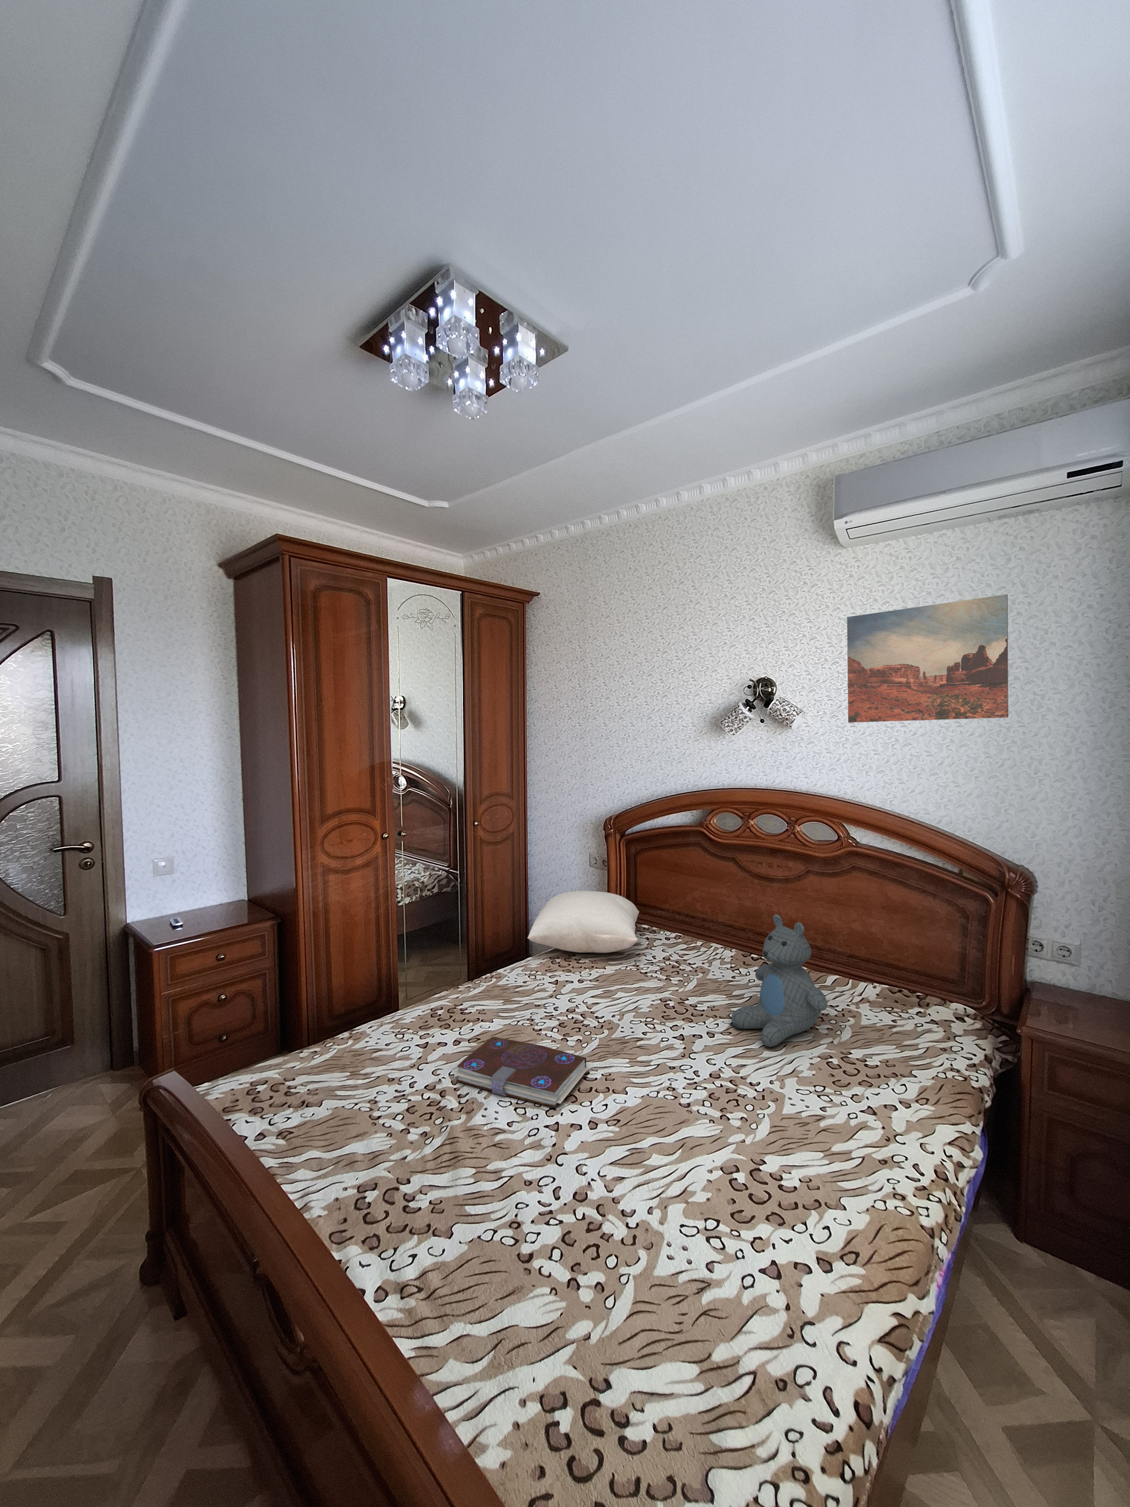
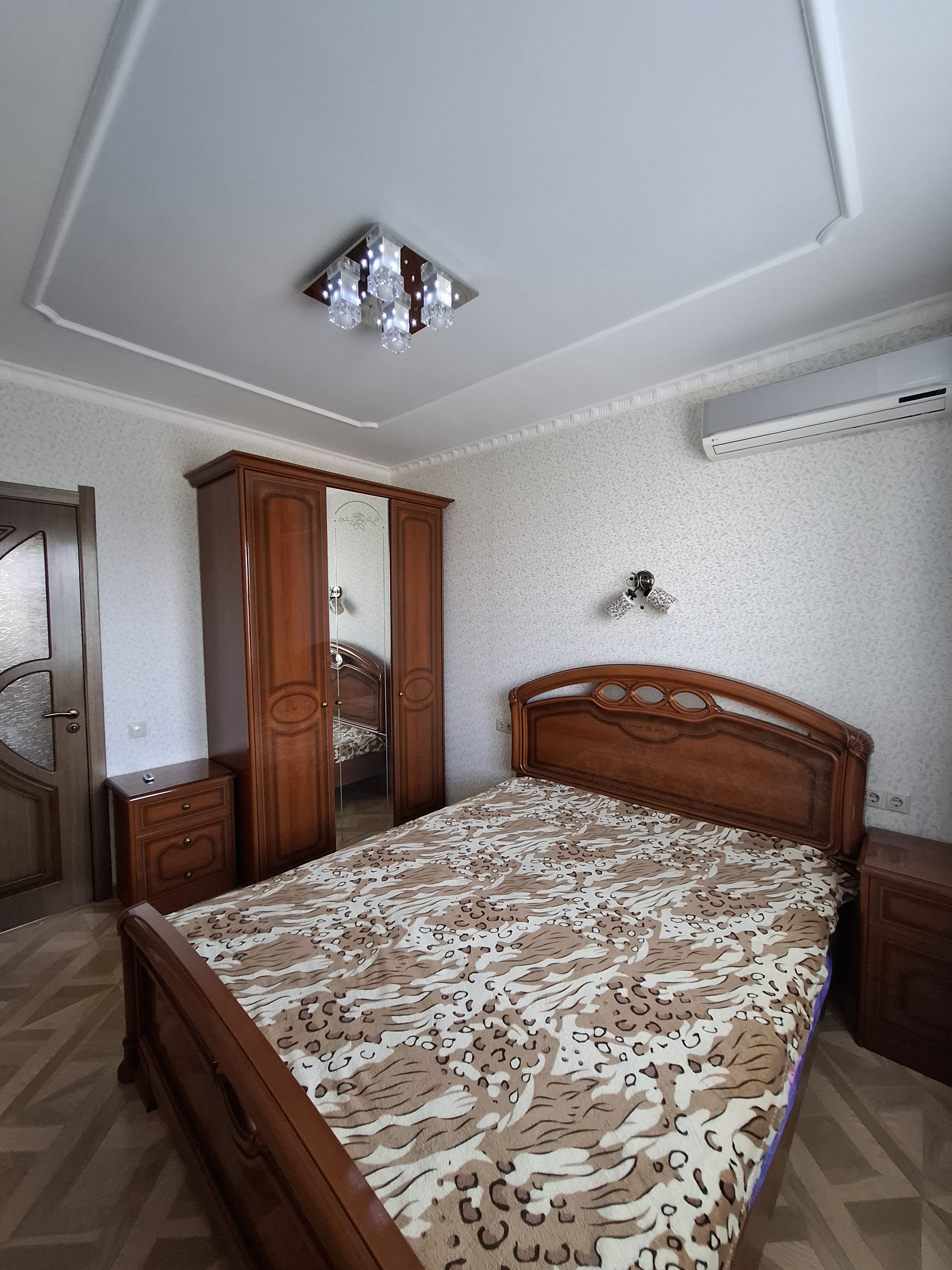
- book (522, 1068)
- pillow (588, 920)
- teddy bear (776, 977)
- wall art (921, 663)
